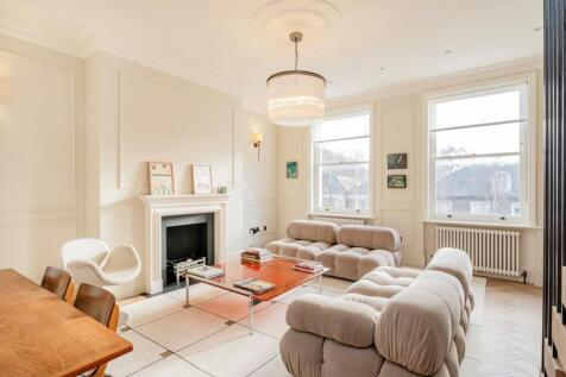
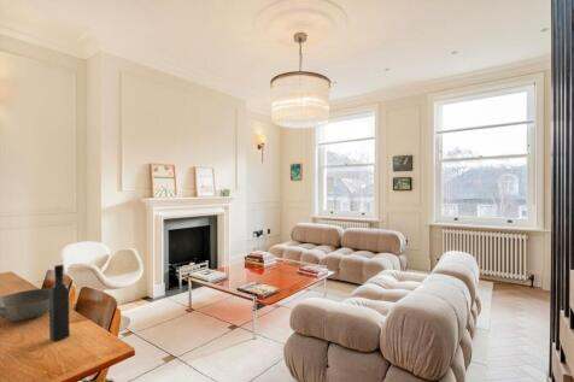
+ wine bottle (59, 301)
+ bowl (28, 305)
